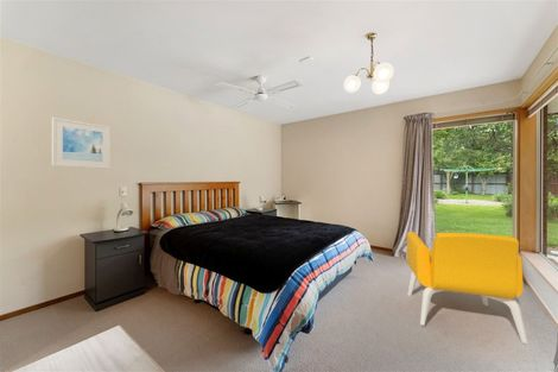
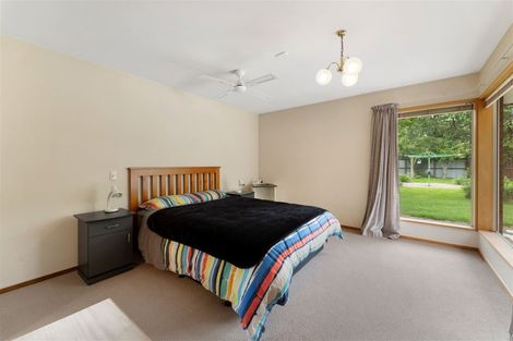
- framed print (83, 145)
- armchair (458, 272)
